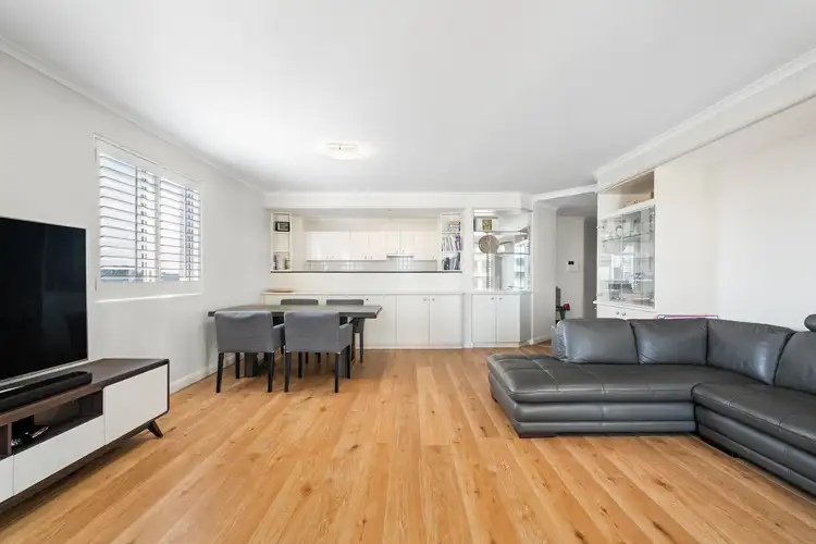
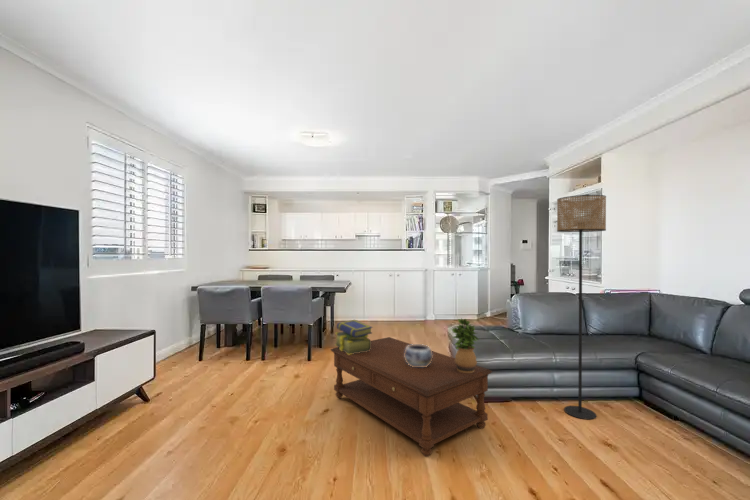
+ decorative bowl (418, 355)
+ coffee table (403, 384)
+ floor lamp (580, 305)
+ stack of books (354, 335)
+ potted plant (464, 344)
